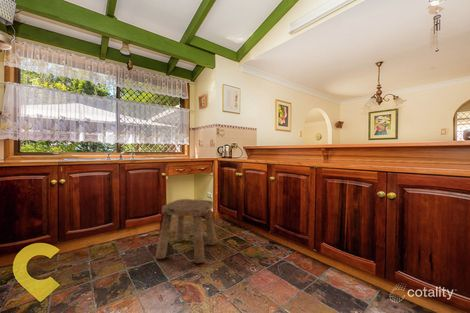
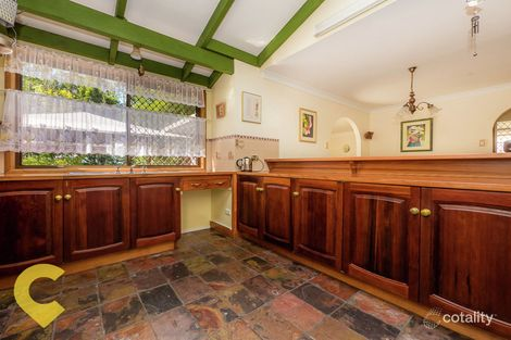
- stool (183, 227)
